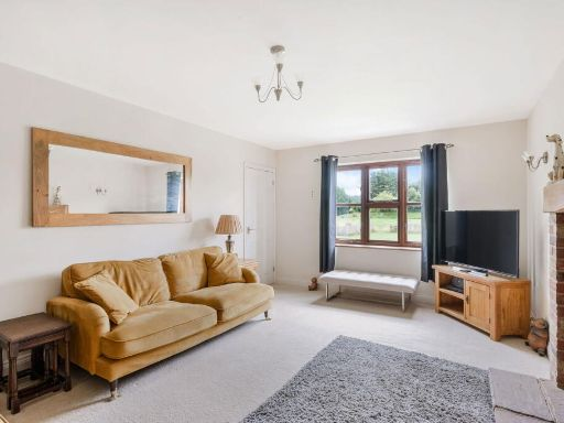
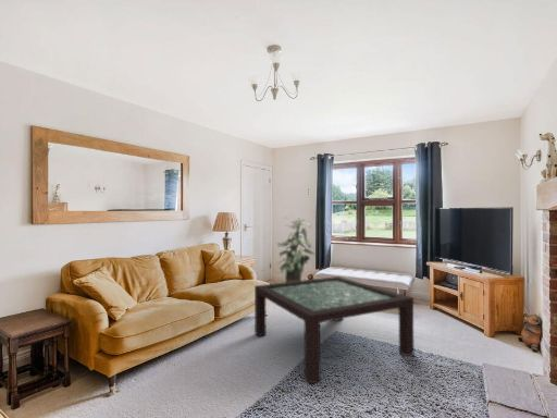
+ indoor plant (294, 251)
+ coffee table (327, 317)
